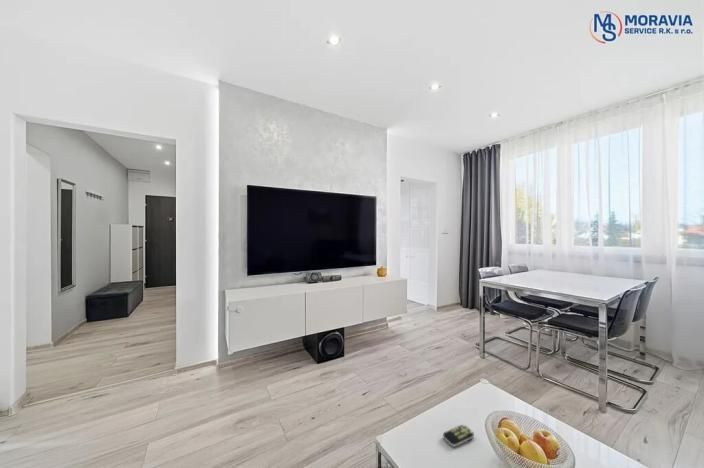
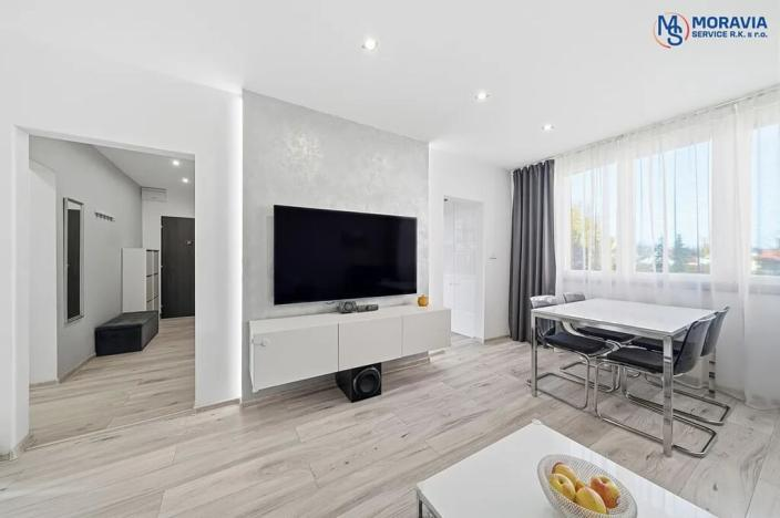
- remote control (458, 435)
